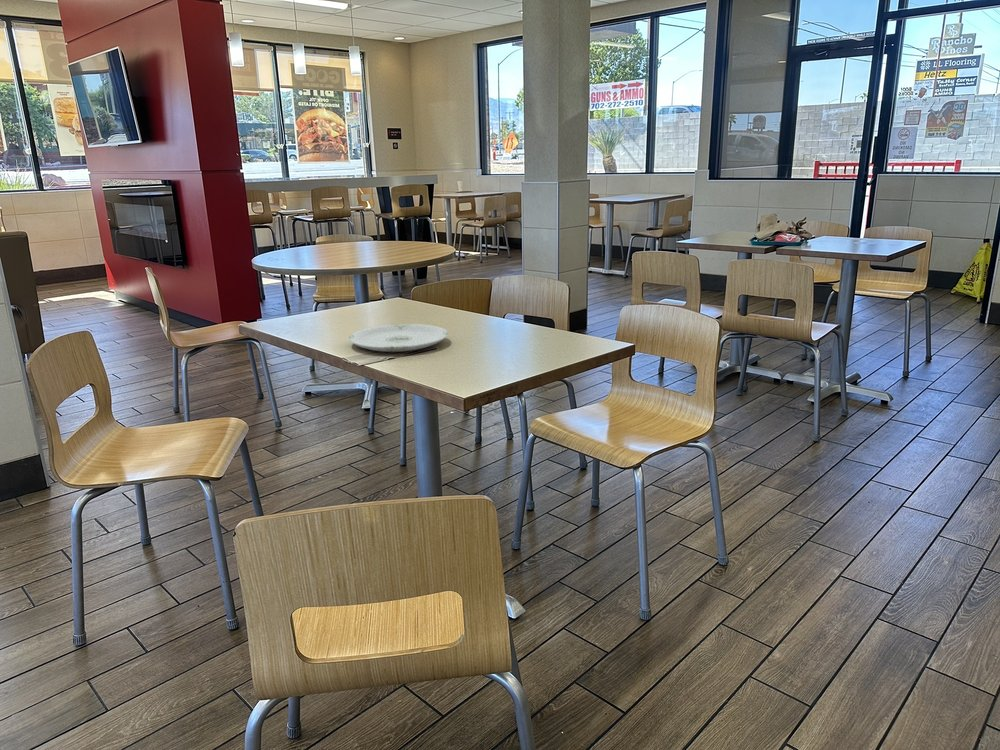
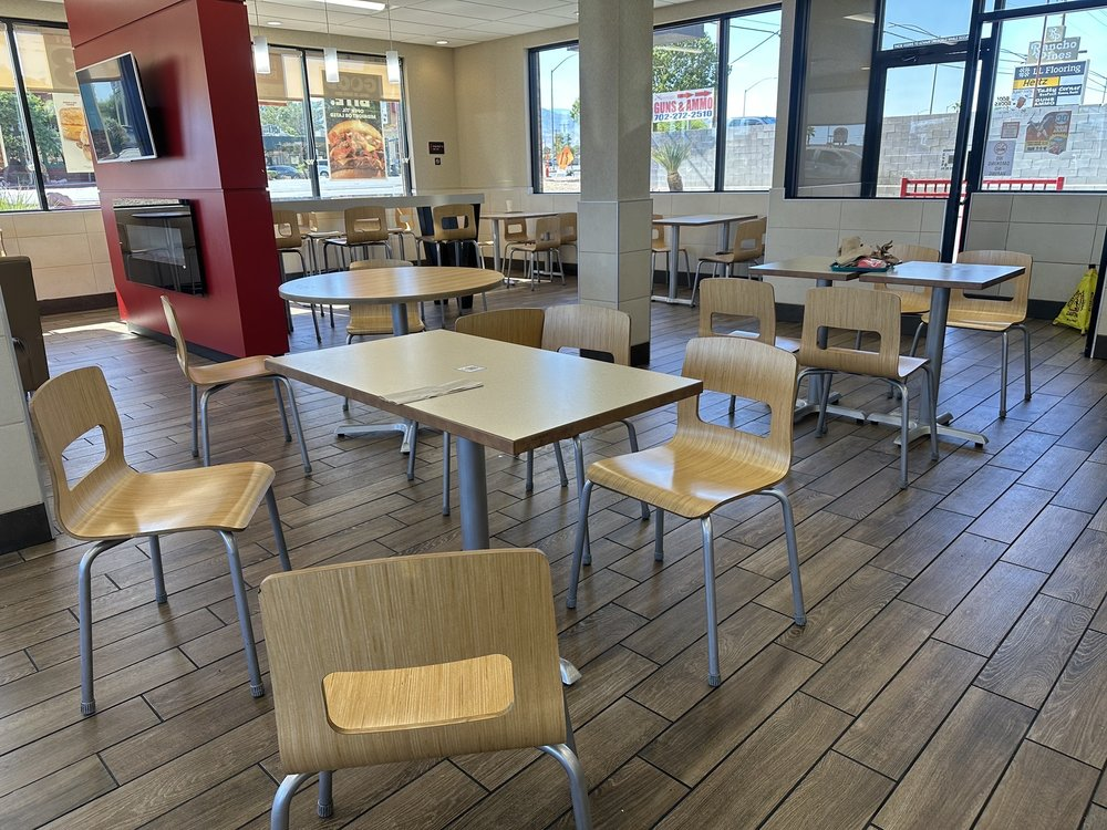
- plate (399, 338)
